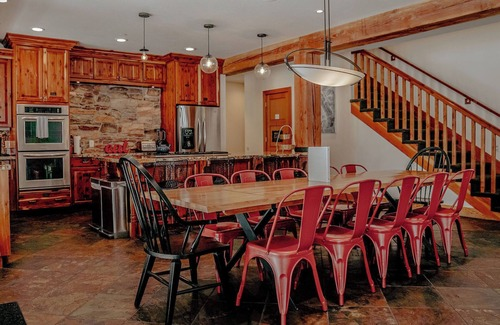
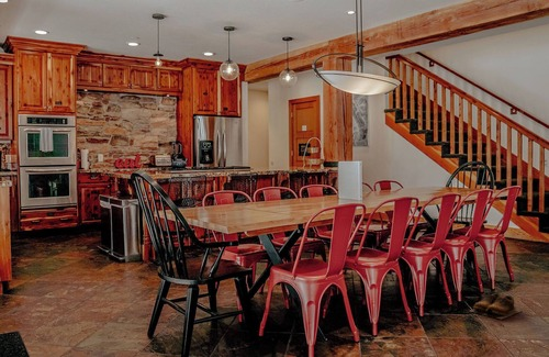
+ shoes (495, 303)
